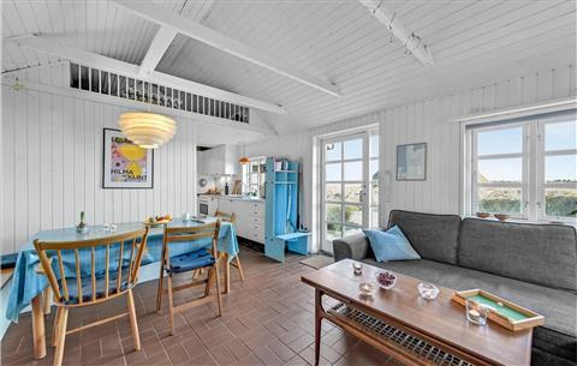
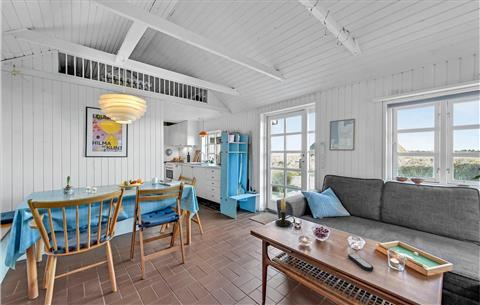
+ remote control (360, 261)
+ candle holder (284, 210)
